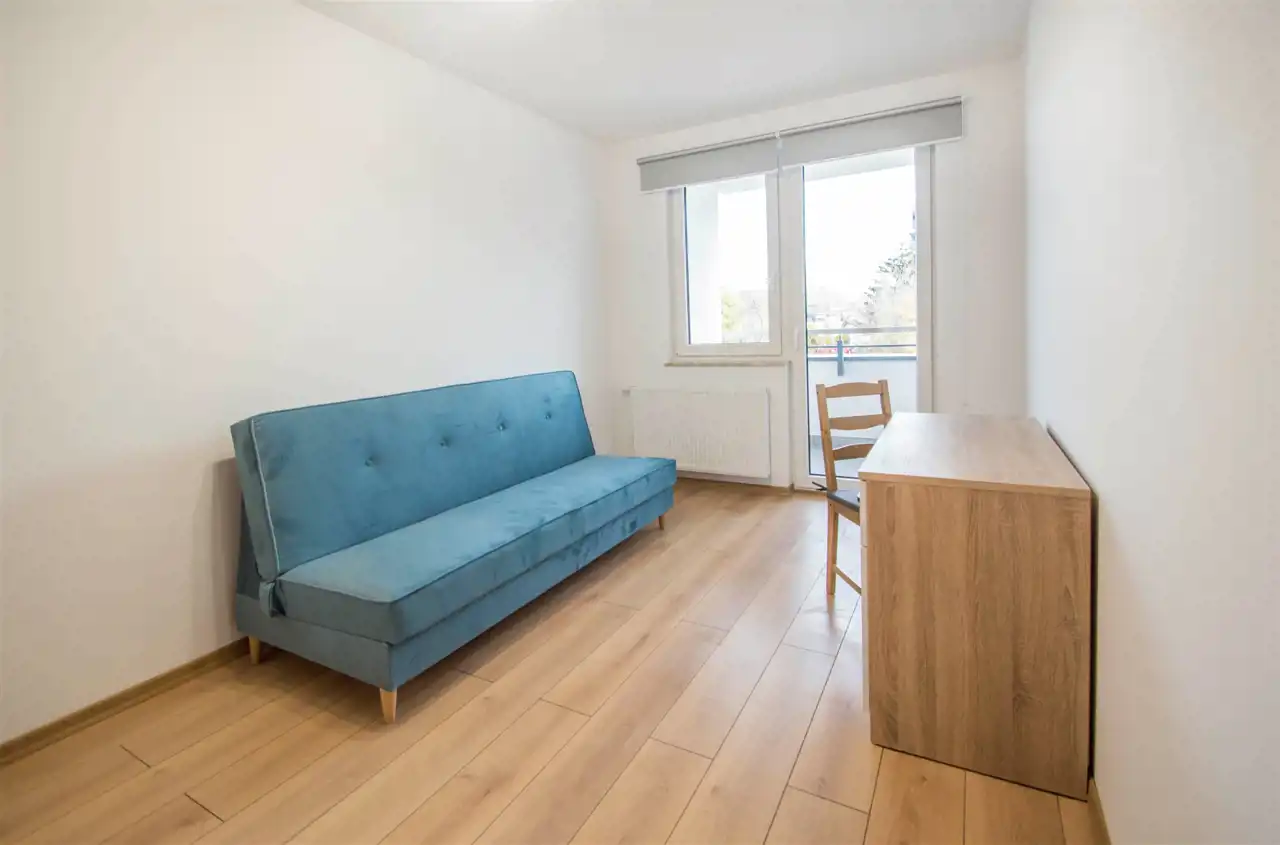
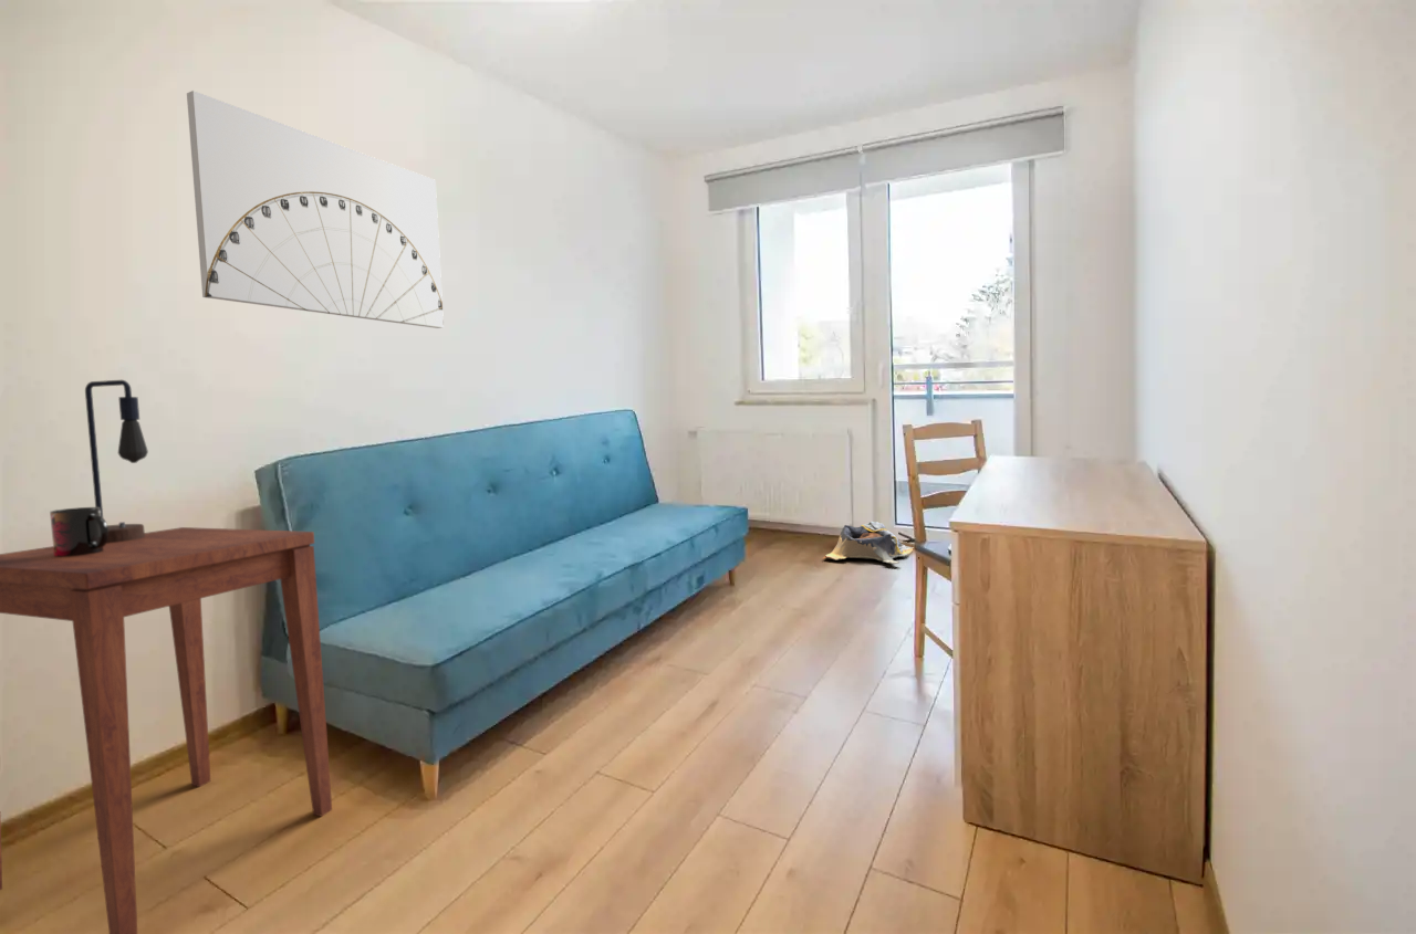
+ side table (180, 697)
+ table lamp (119, 455)
+ wall art (336, 229)
+ mug (83, 529)
+ bag (870, 539)
